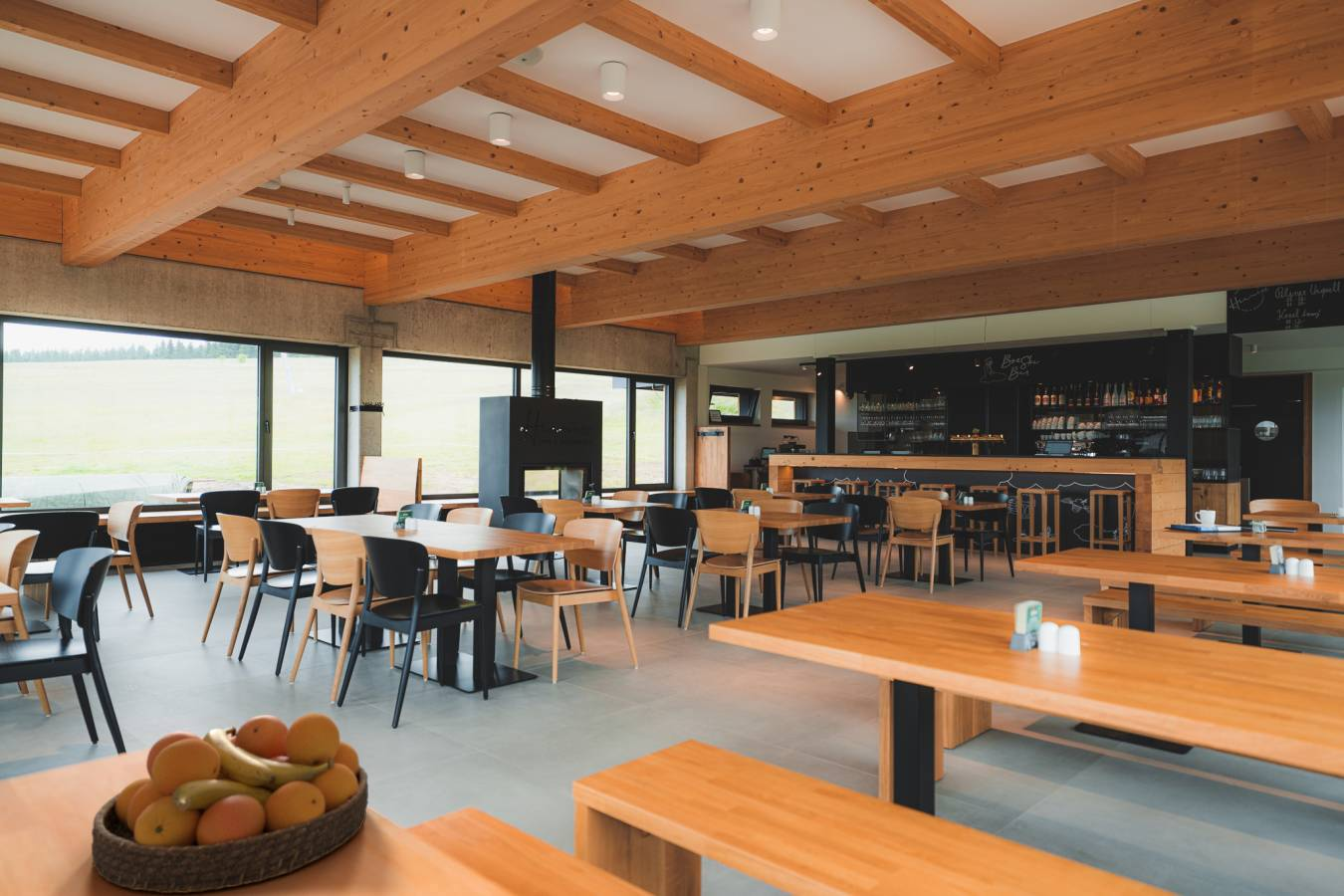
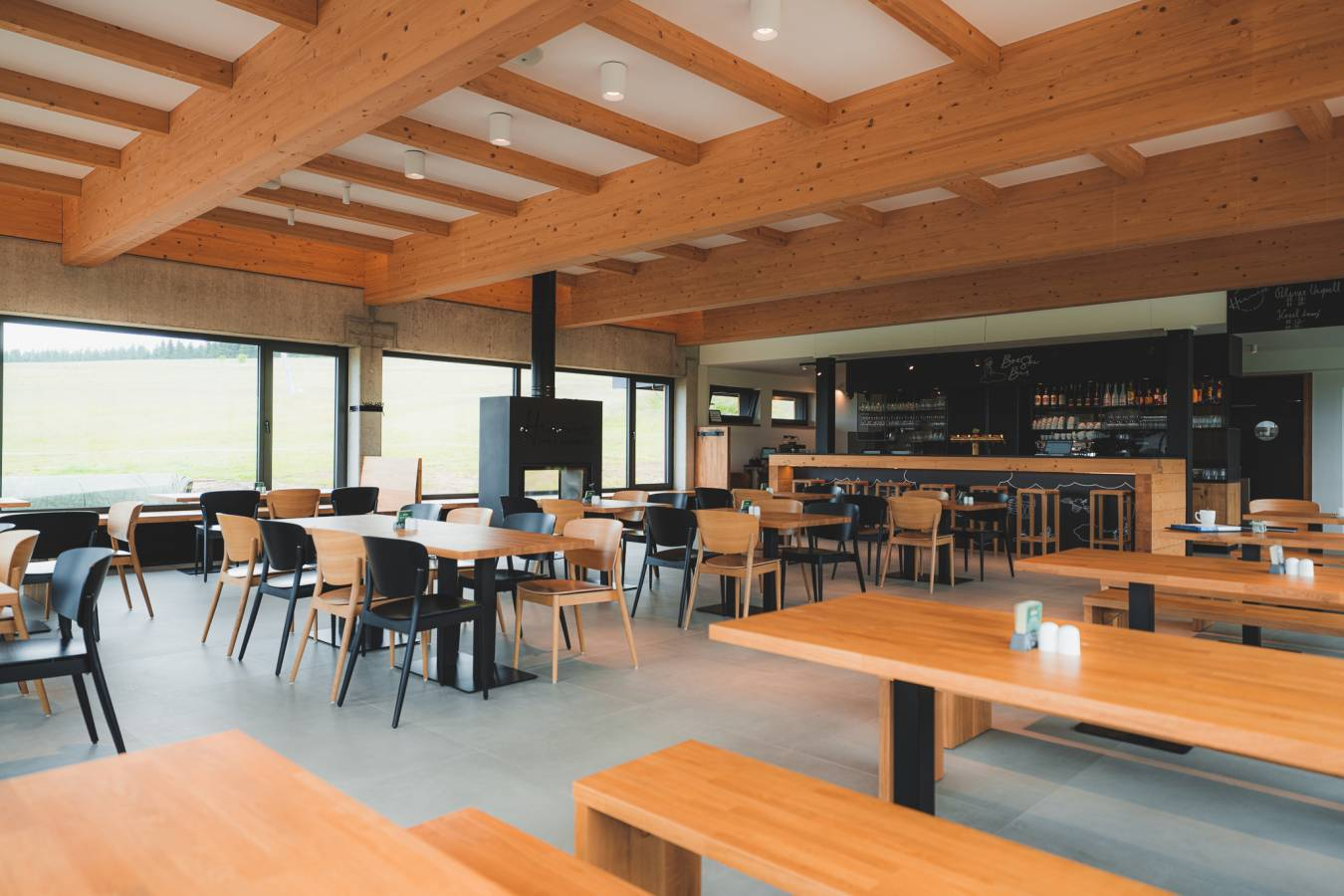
- fruit bowl (239, 777)
